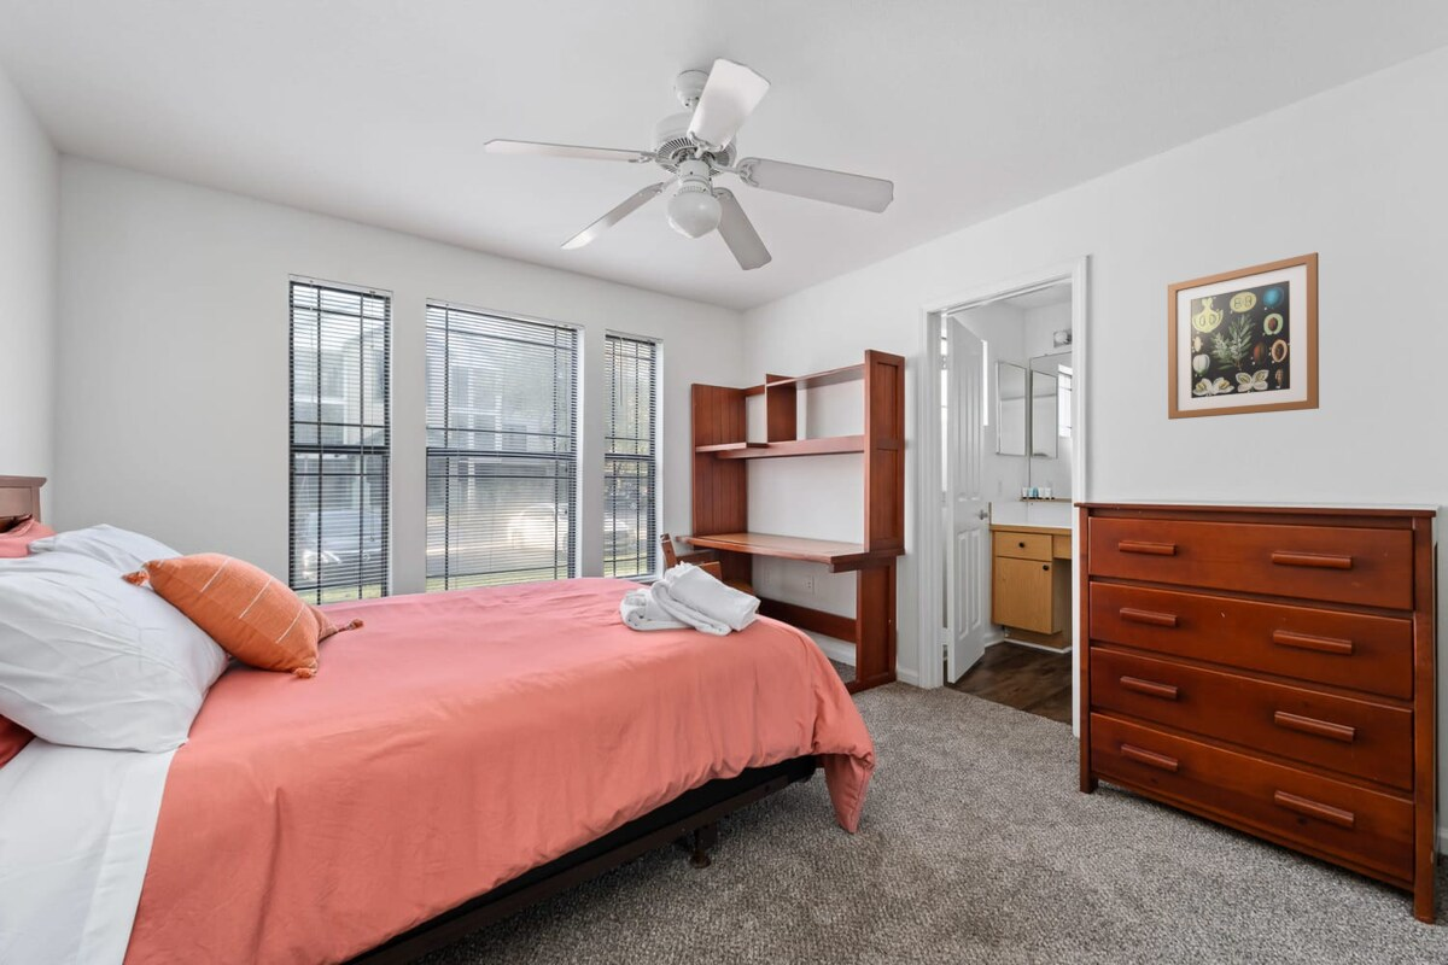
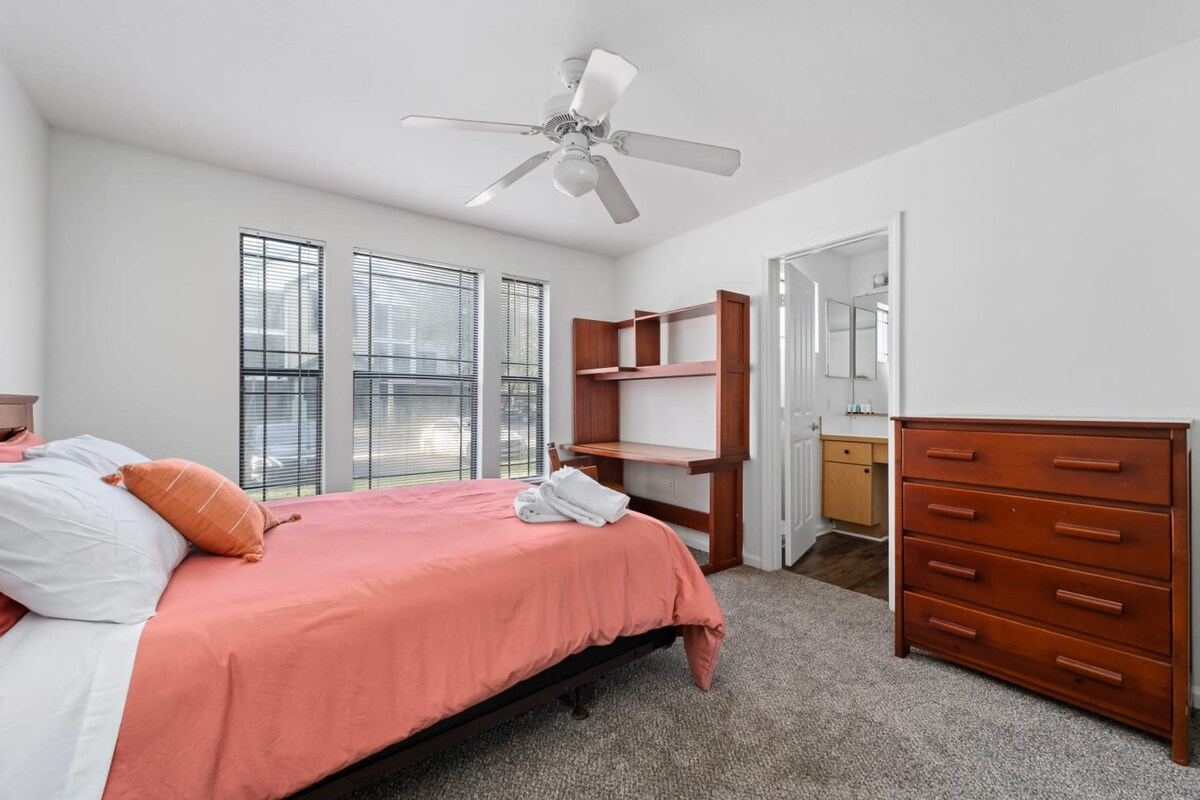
- wall art (1237, 341)
